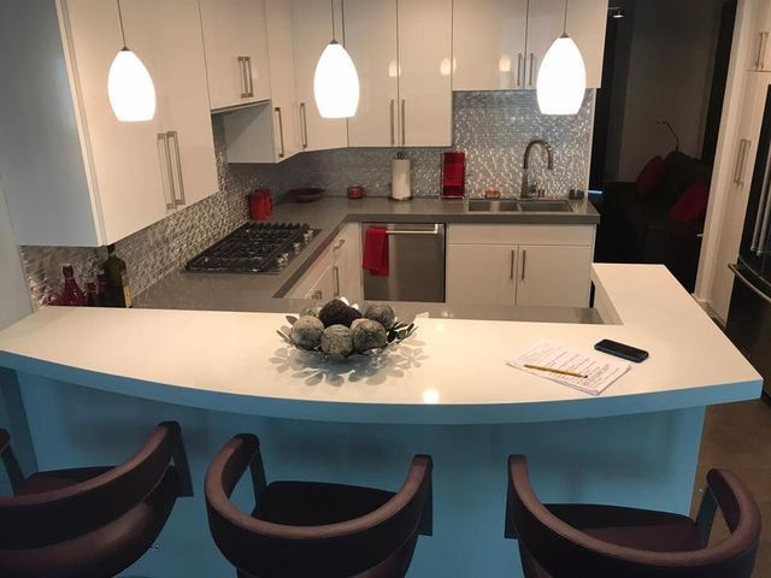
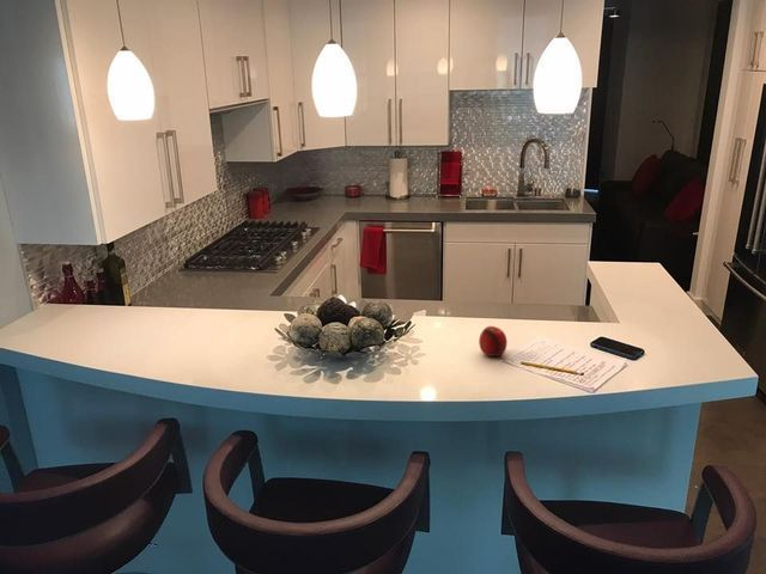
+ fruit (492, 341)
